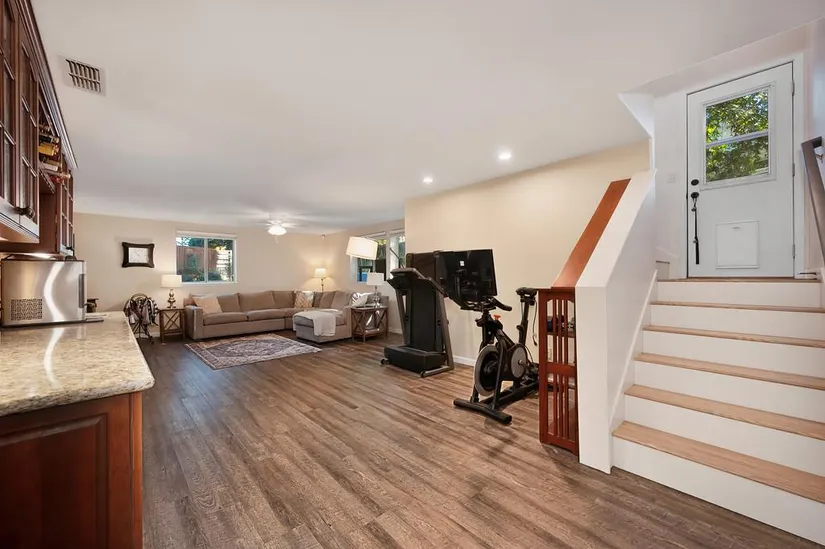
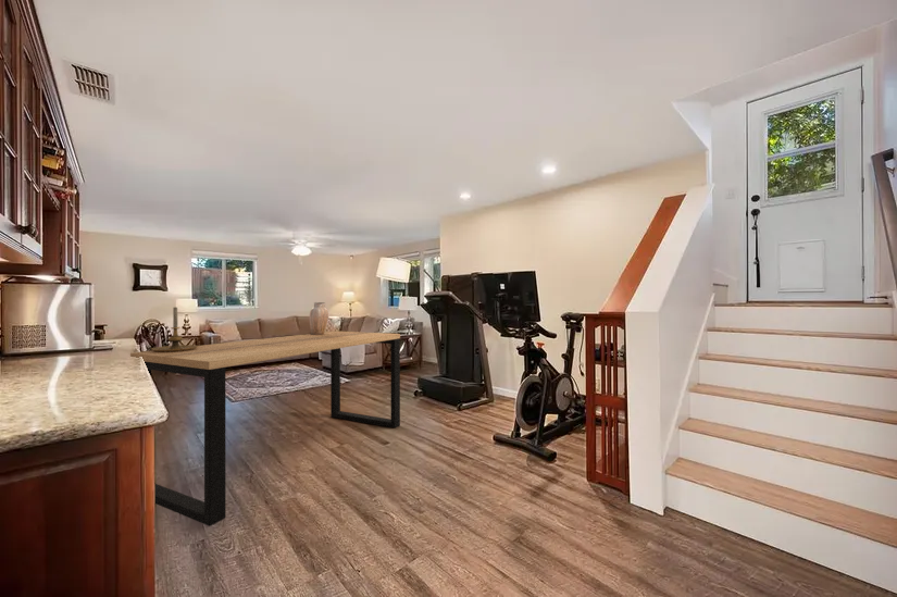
+ candle holder (175, 327)
+ vase (319, 318)
+ dining table (331, 396)
